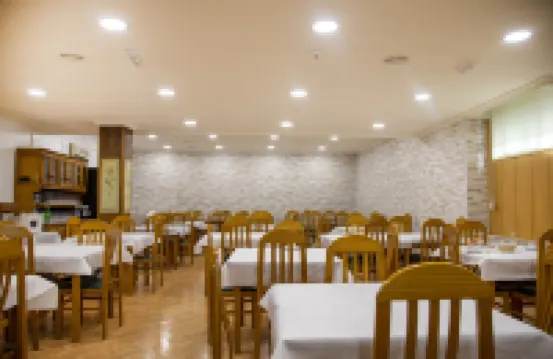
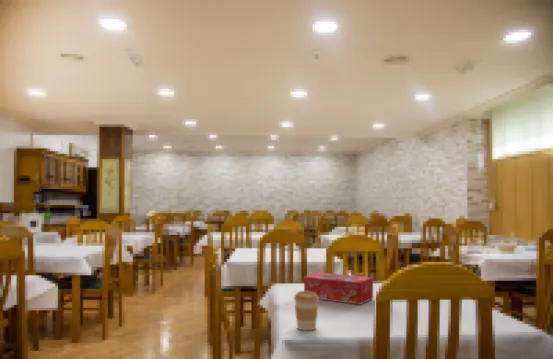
+ tissue box (338, 287)
+ coffee cup (306, 310)
